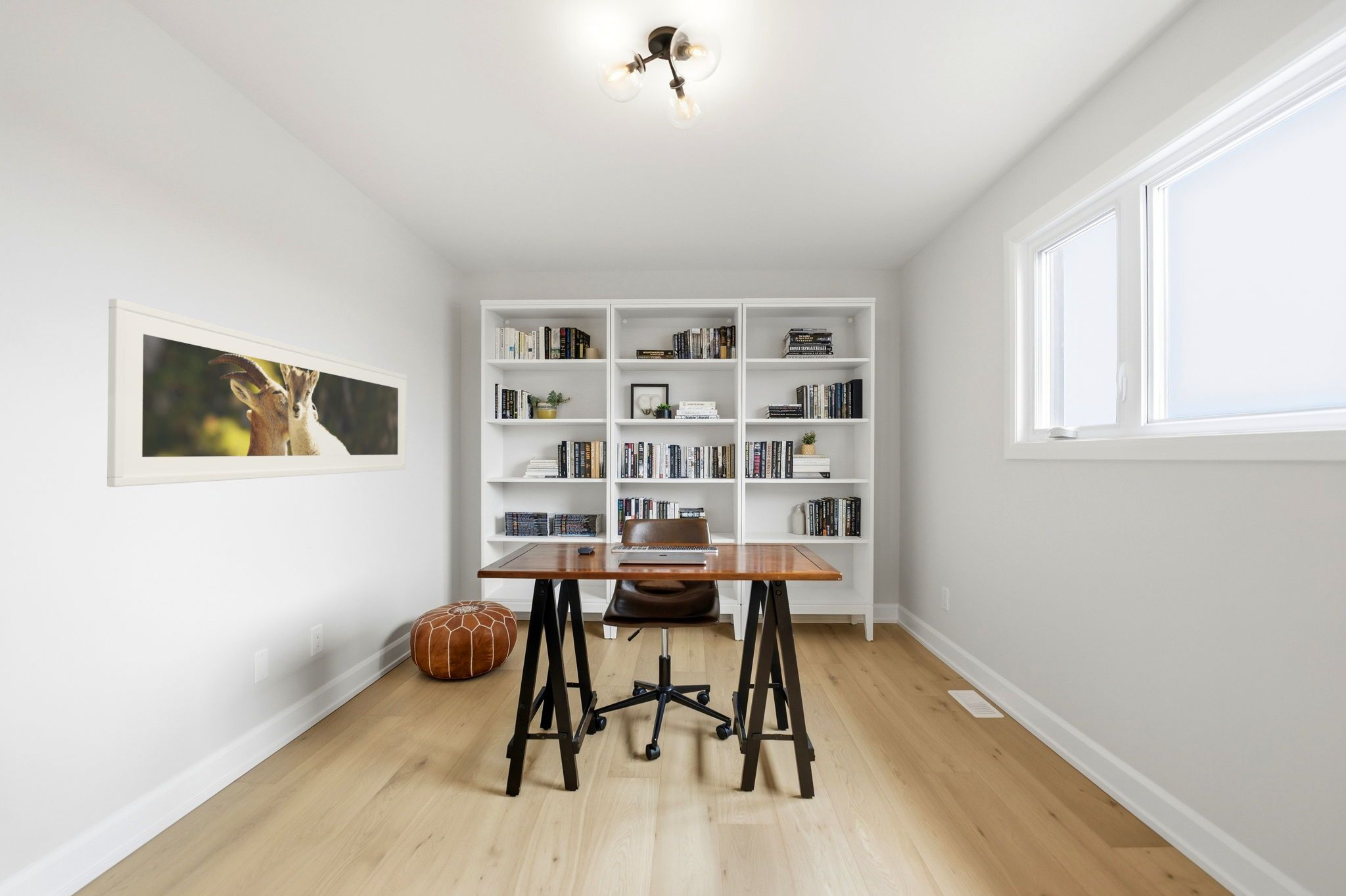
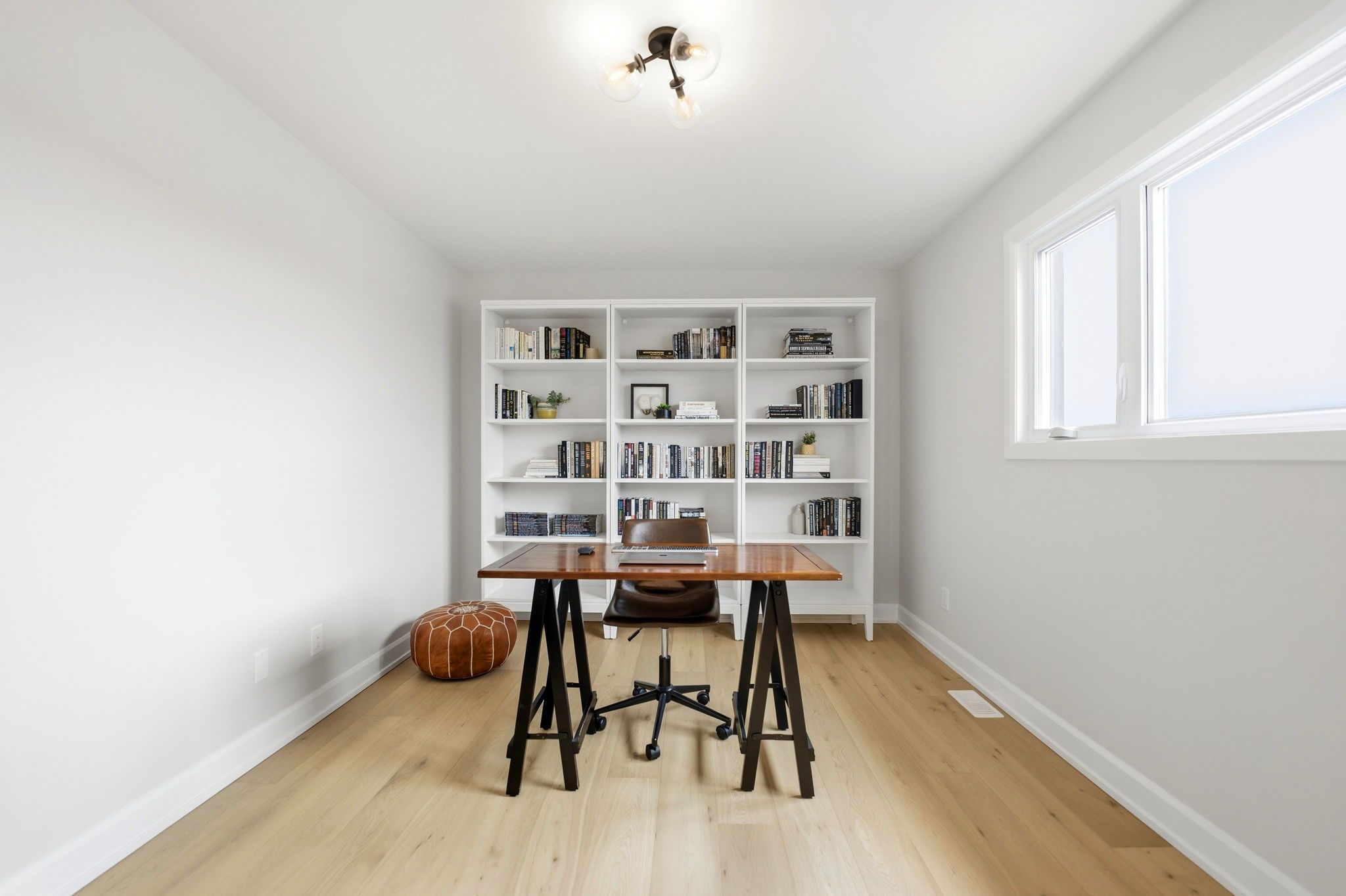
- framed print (307, 412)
